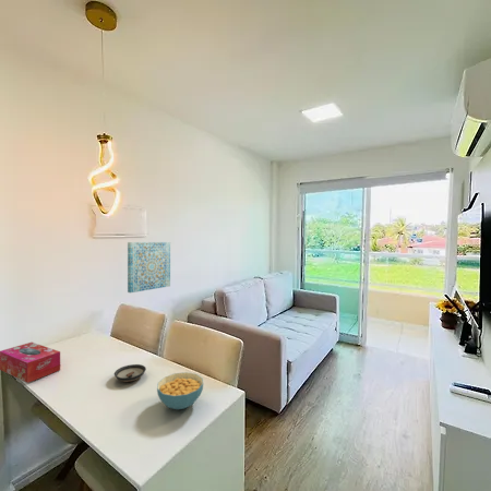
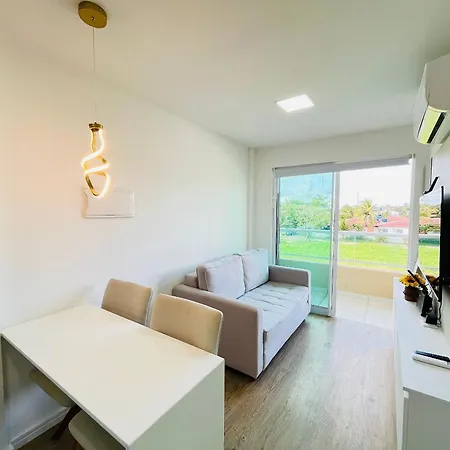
- saucer (130, 374)
- wall art (149, 265)
- tissue box (29, 360)
- cereal bowl (180, 394)
